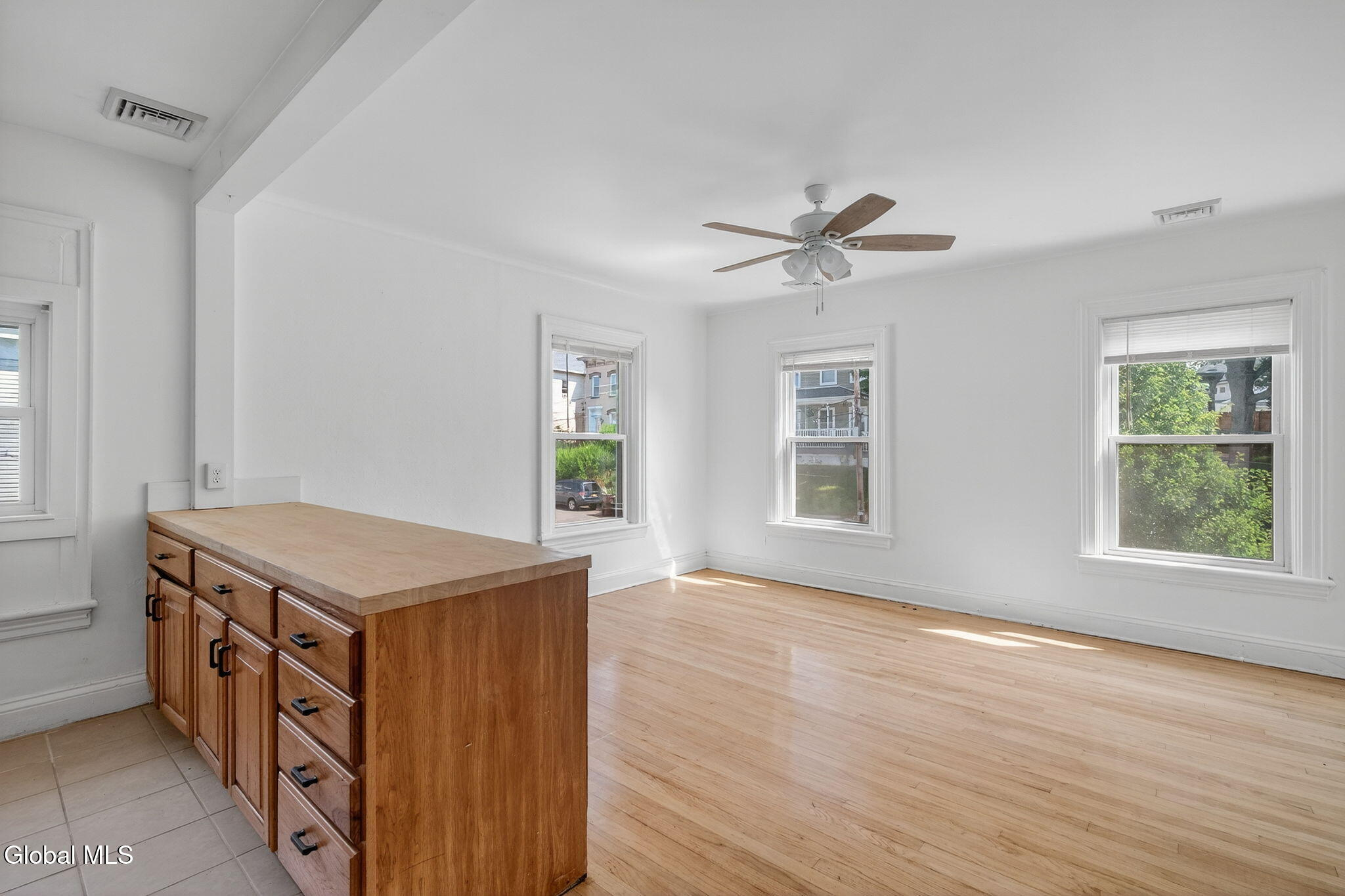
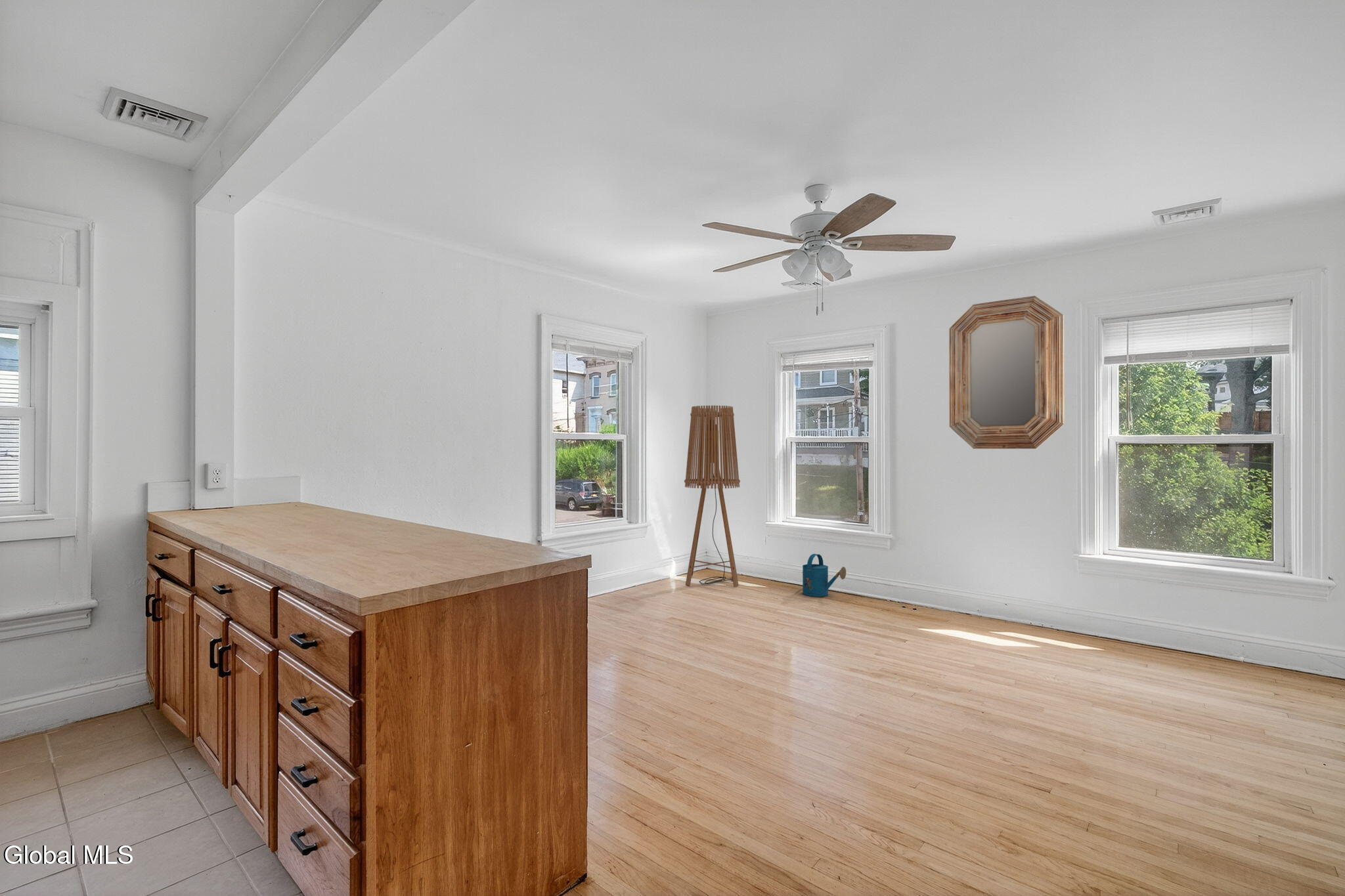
+ watering can (824, 575)
+ floor lamp (715, 494)
+ home mirror (1003, 374)
